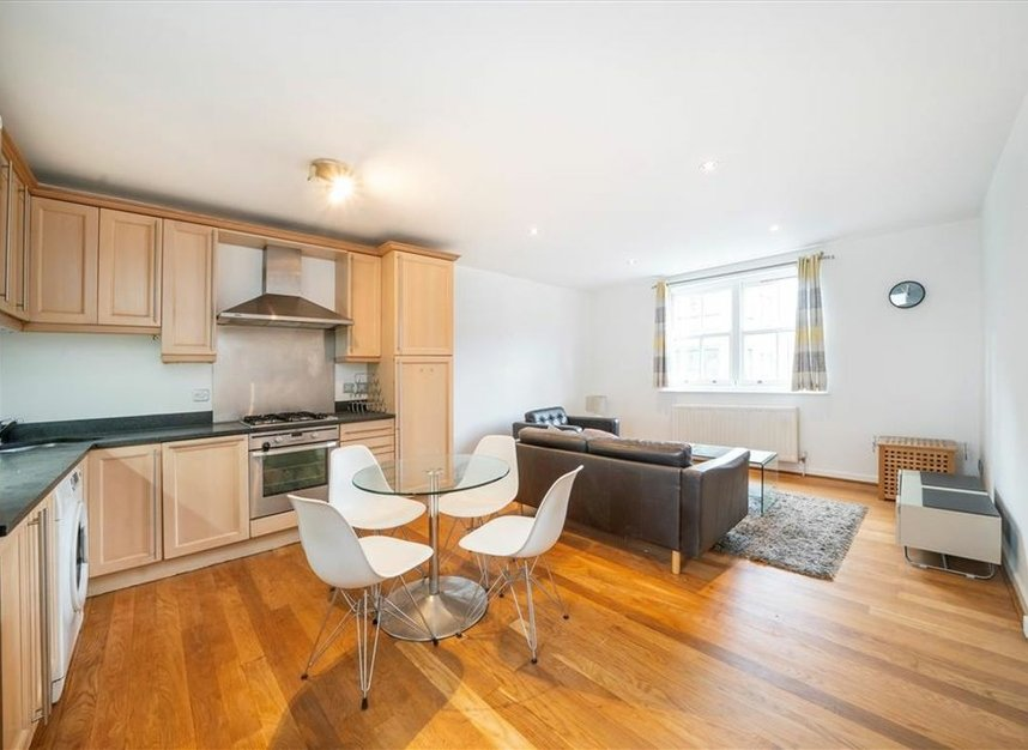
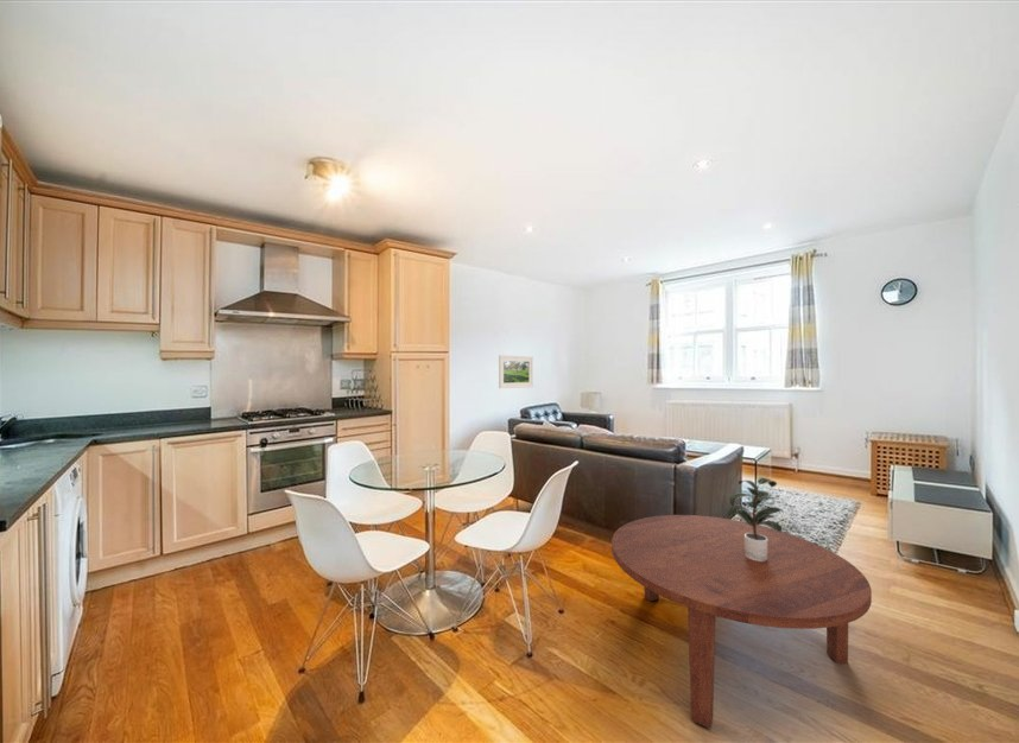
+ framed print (515, 372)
+ potted plant (748, 516)
+ coffee table (724, 601)
